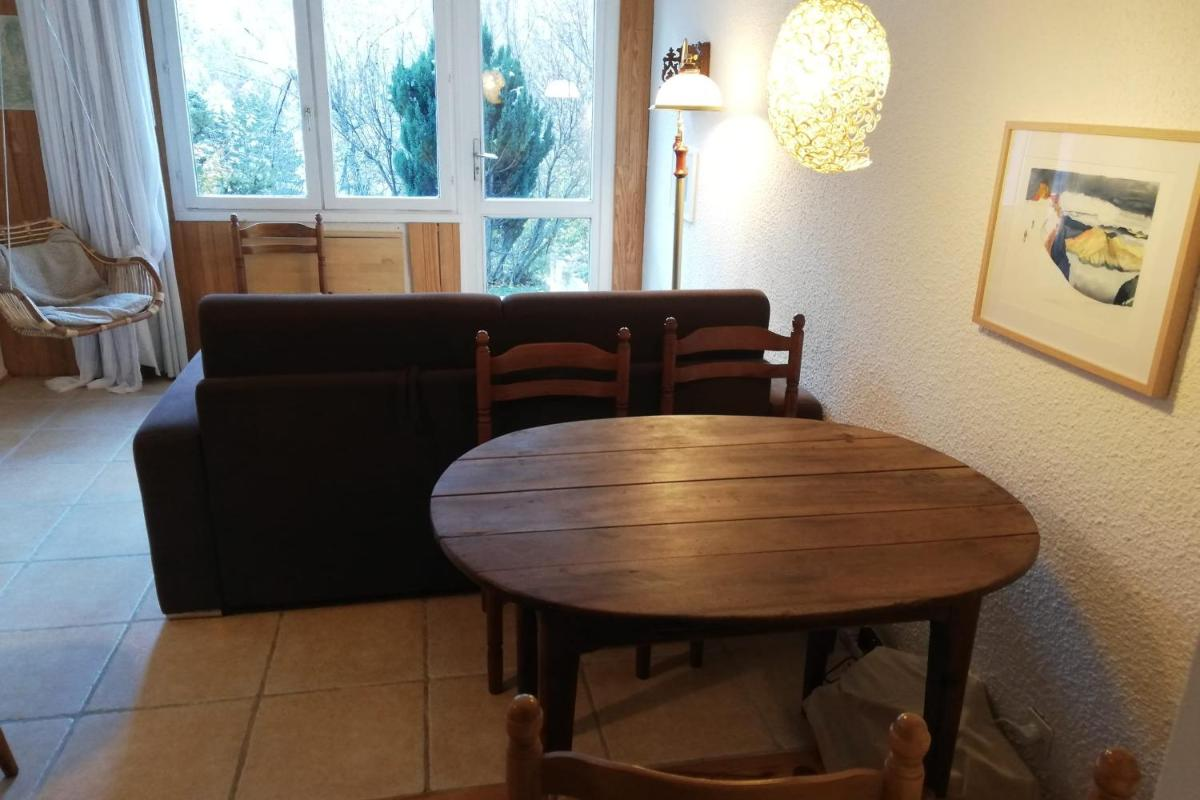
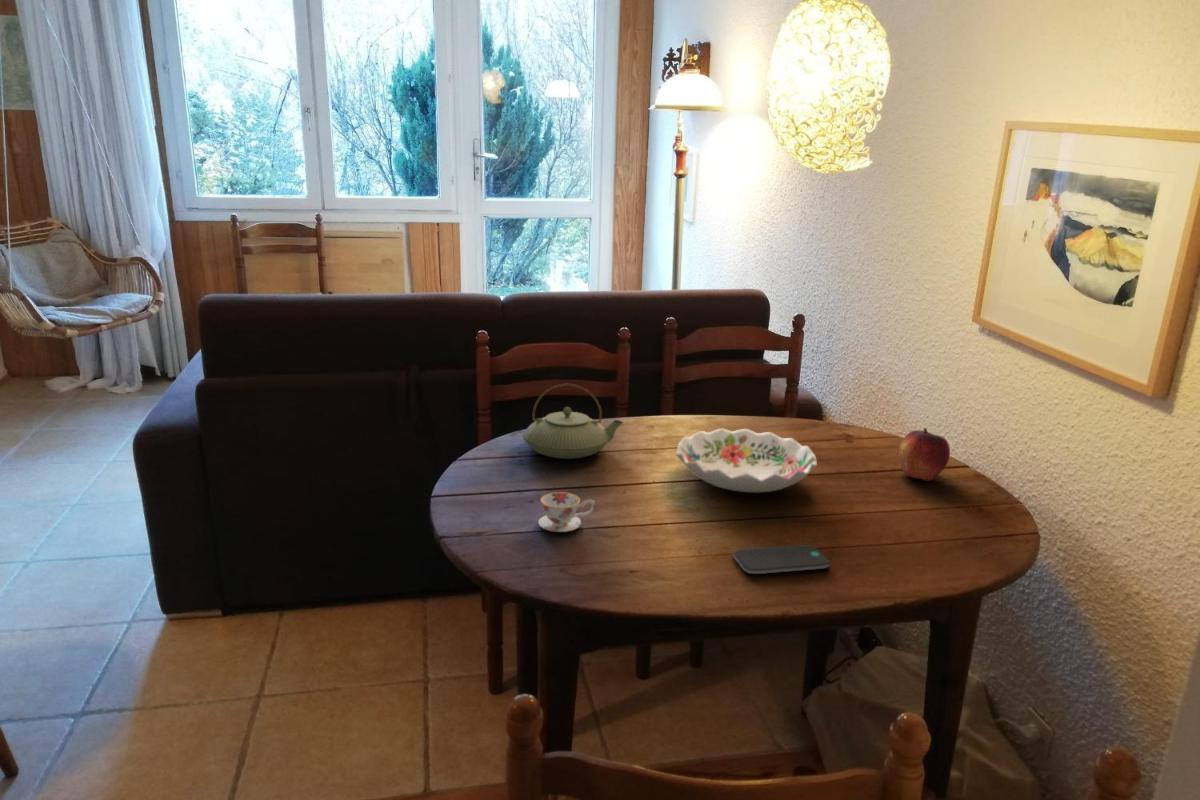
+ fruit (924, 453)
+ teacup (566, 512)
+ decorative bowl (744, 464)
+ teapot (573, 417)
+ smartphone (780, 558)
